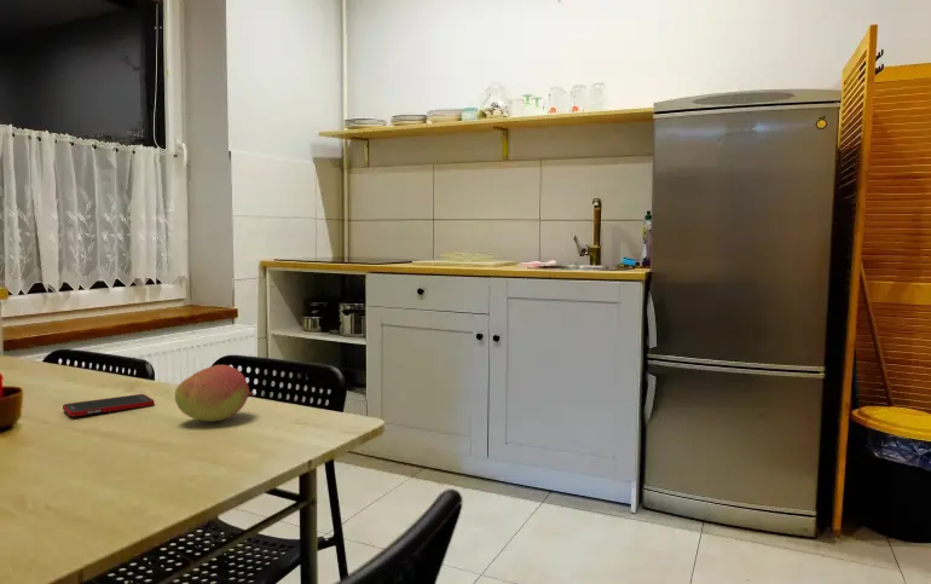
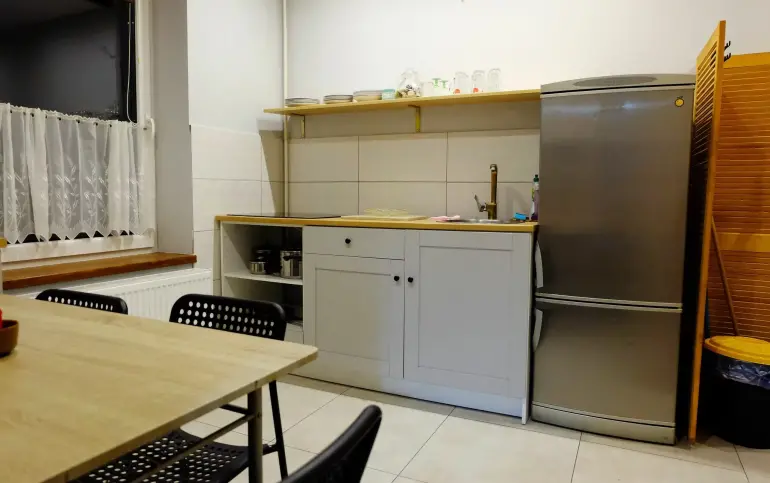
- fruit (215, 393)
- cell phone (109, 404)
